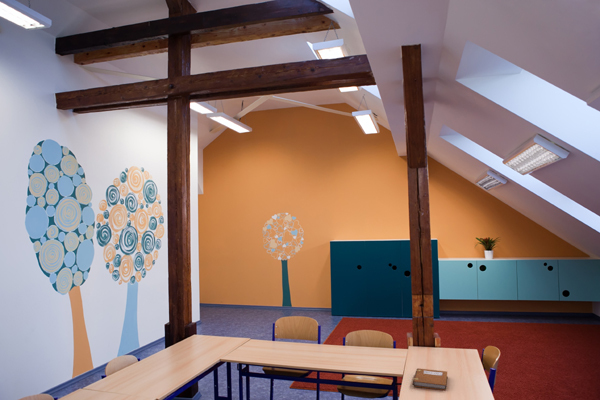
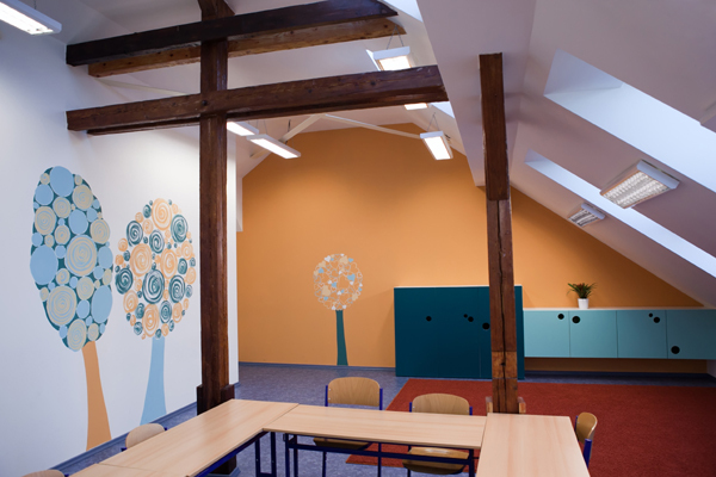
- notebook (430, 378)
